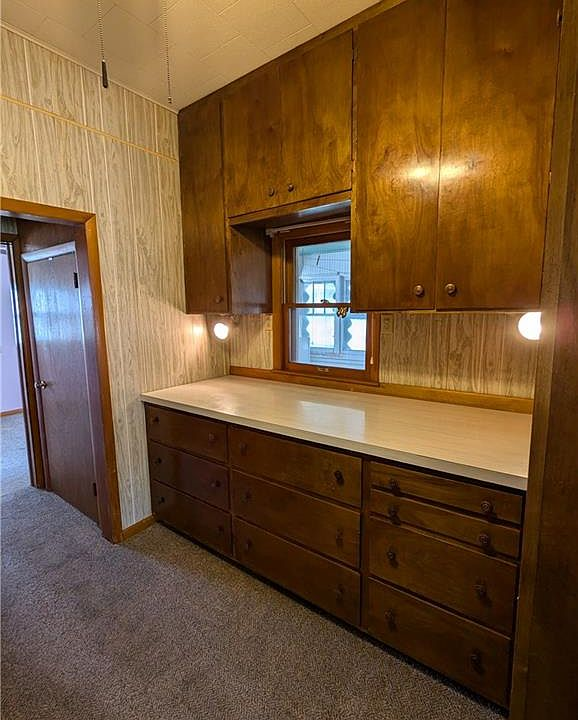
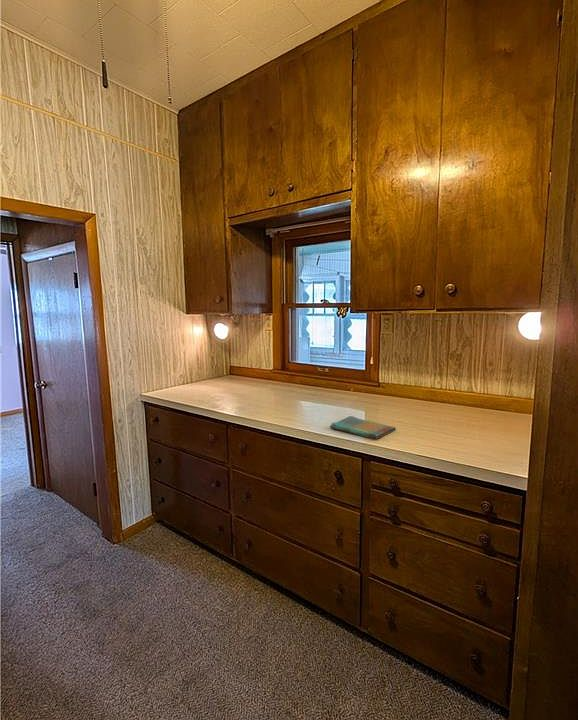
+ dish towel (362, 426)
